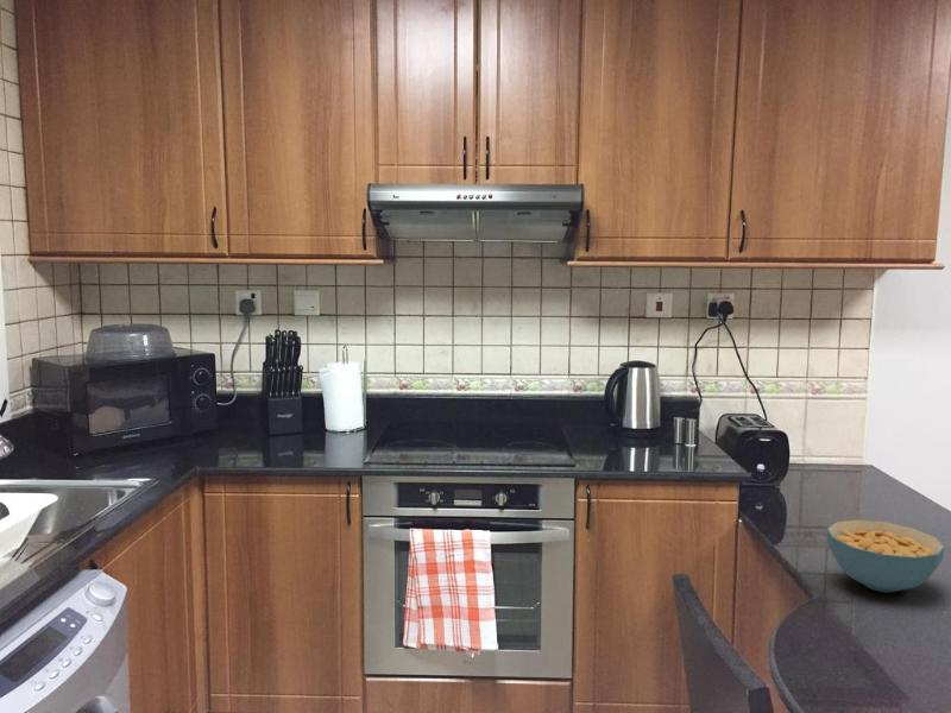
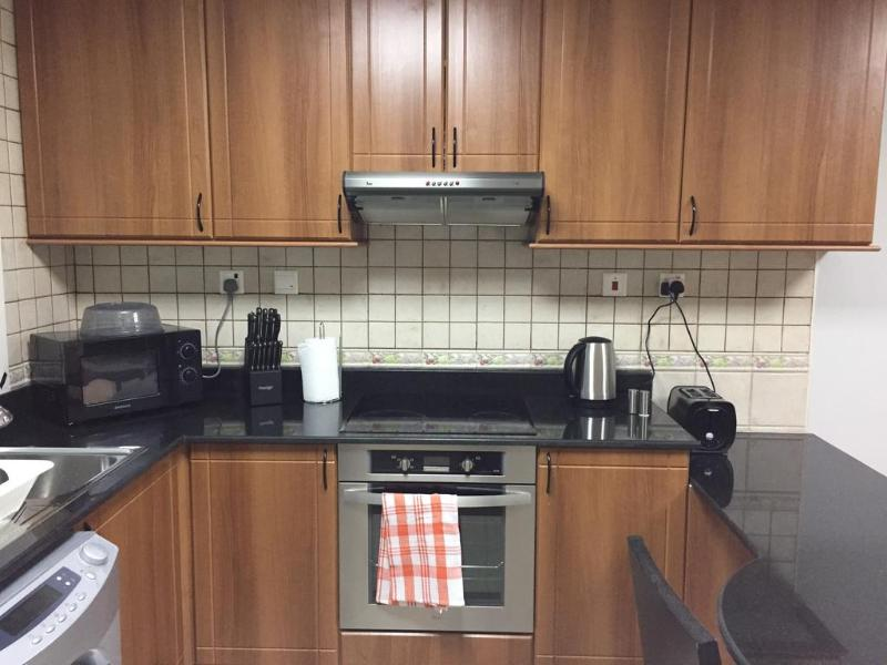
- cereal bowl (882, 561)
